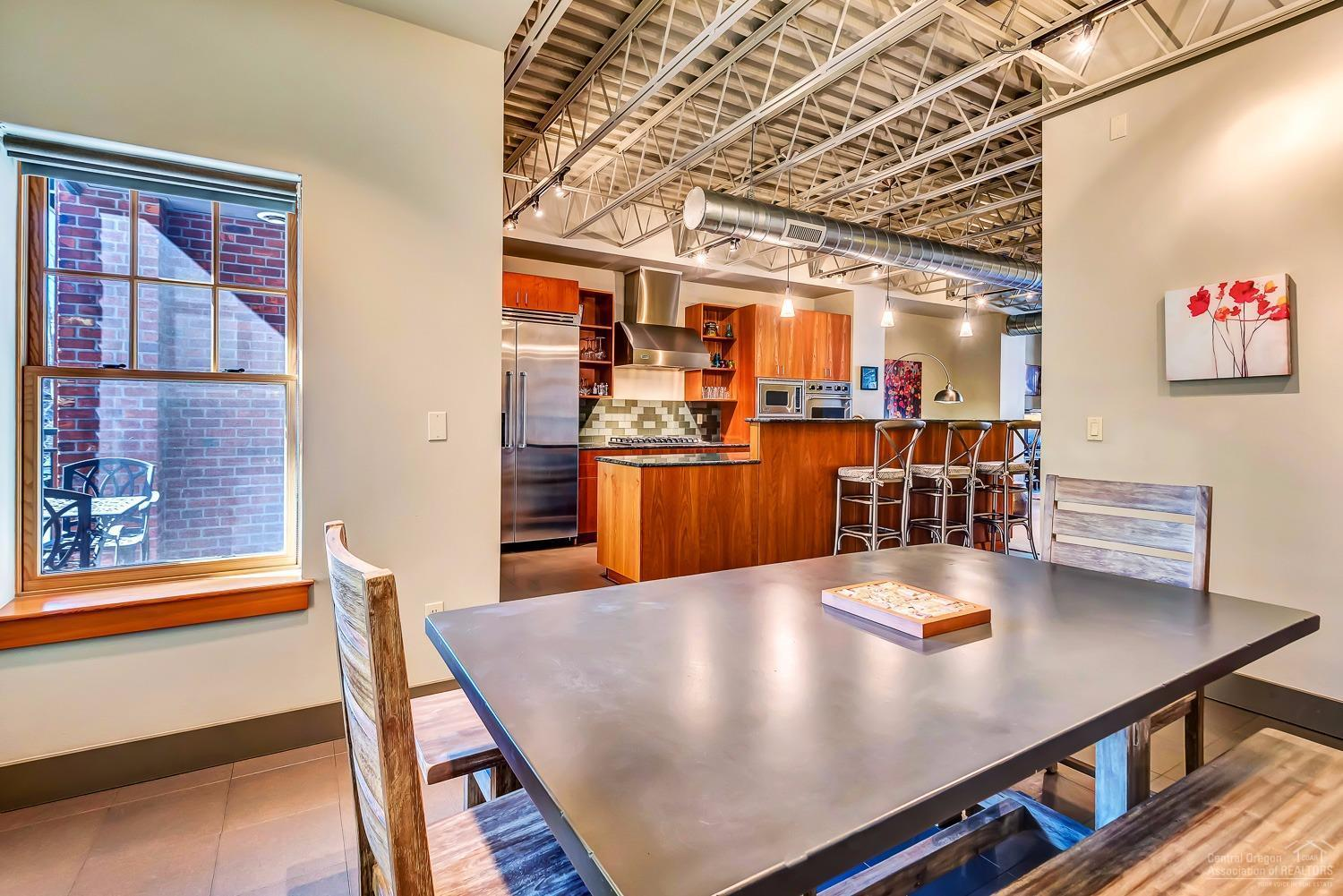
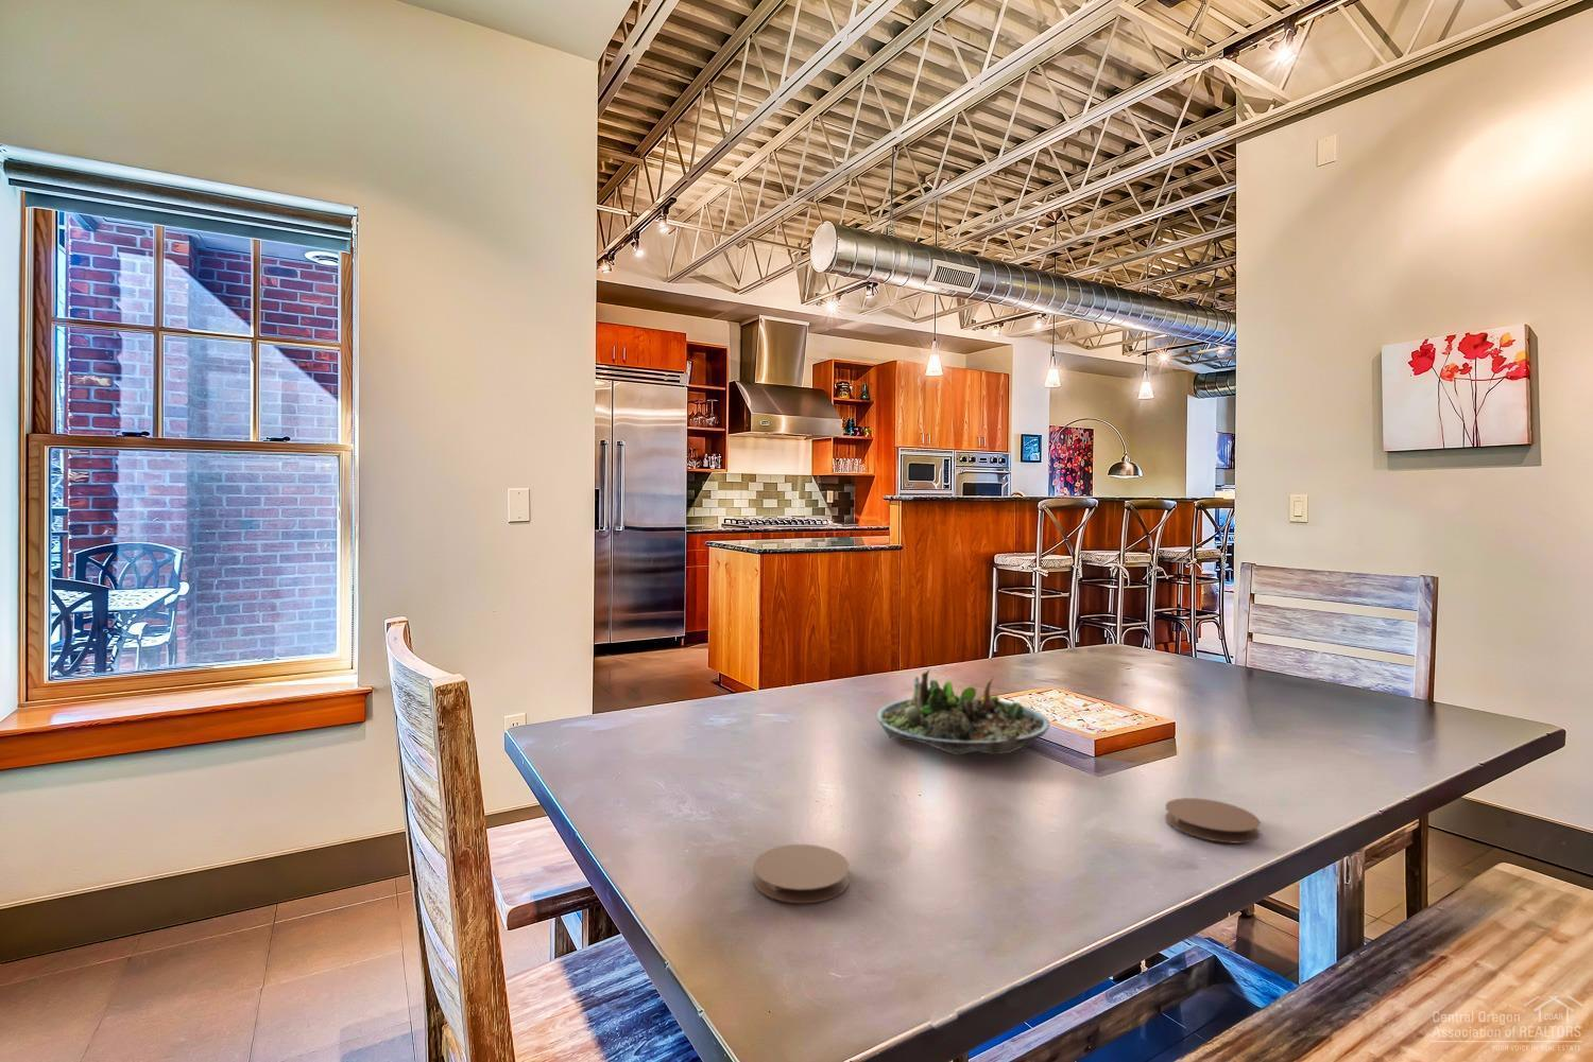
+ coaster (801, 871)
+ succulent planter (960, 703)
+ coaster (1211, 819)
